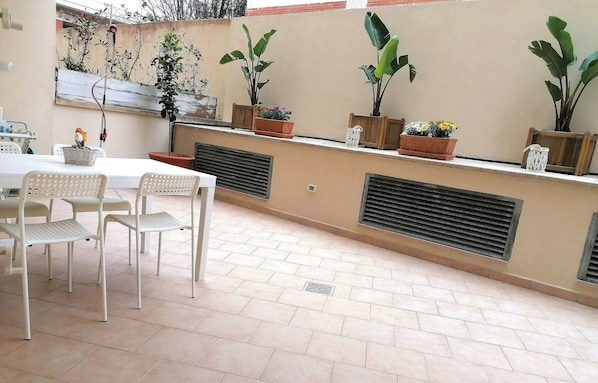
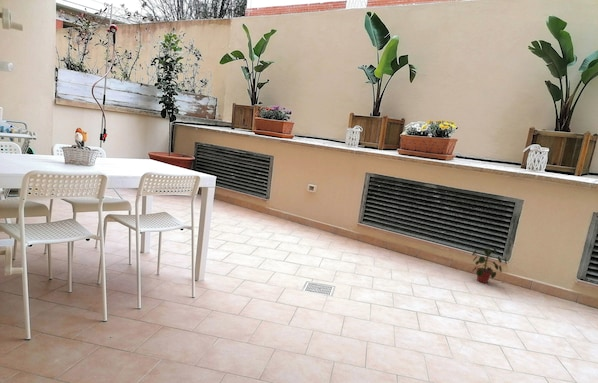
+ potted plant (489, 263)
